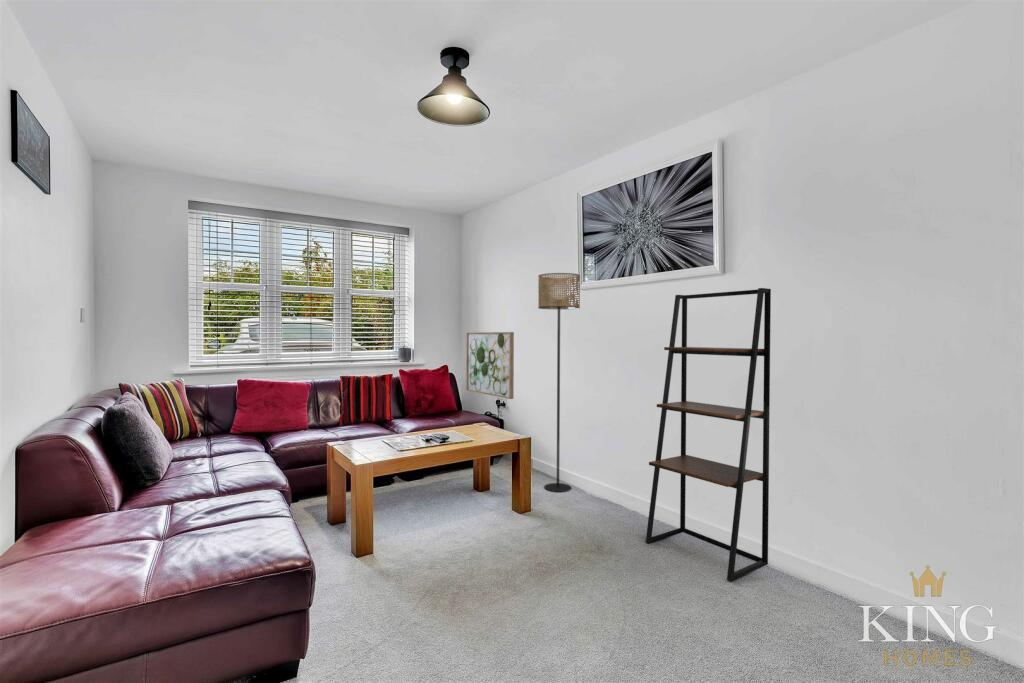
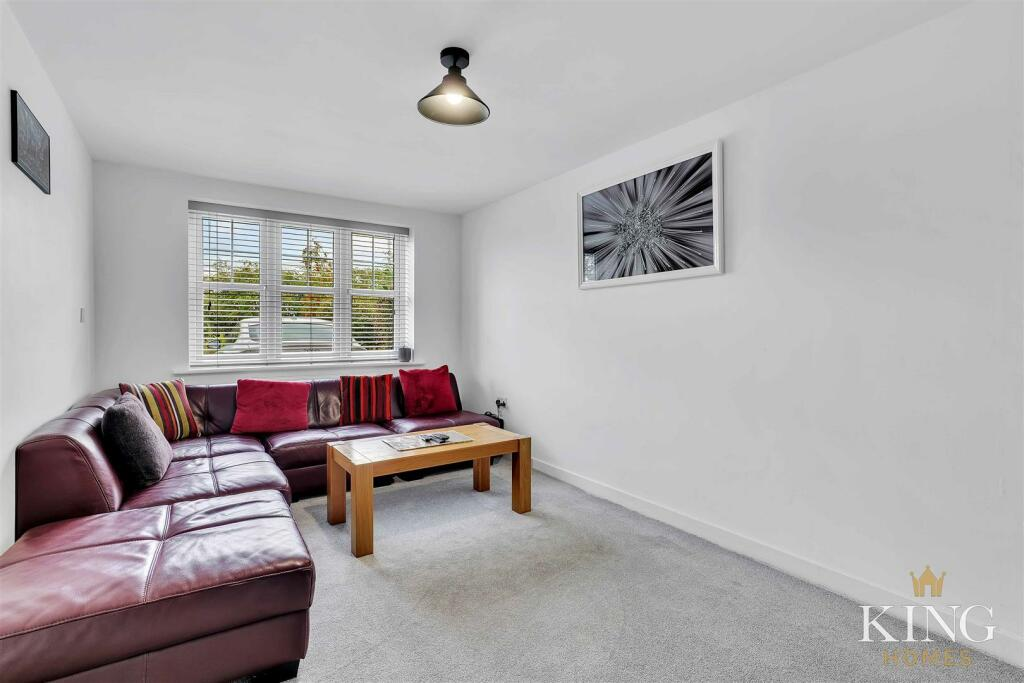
- wall art (487, 363)
- floor lamp (558, 381)
- shelving unit (704, 415)
